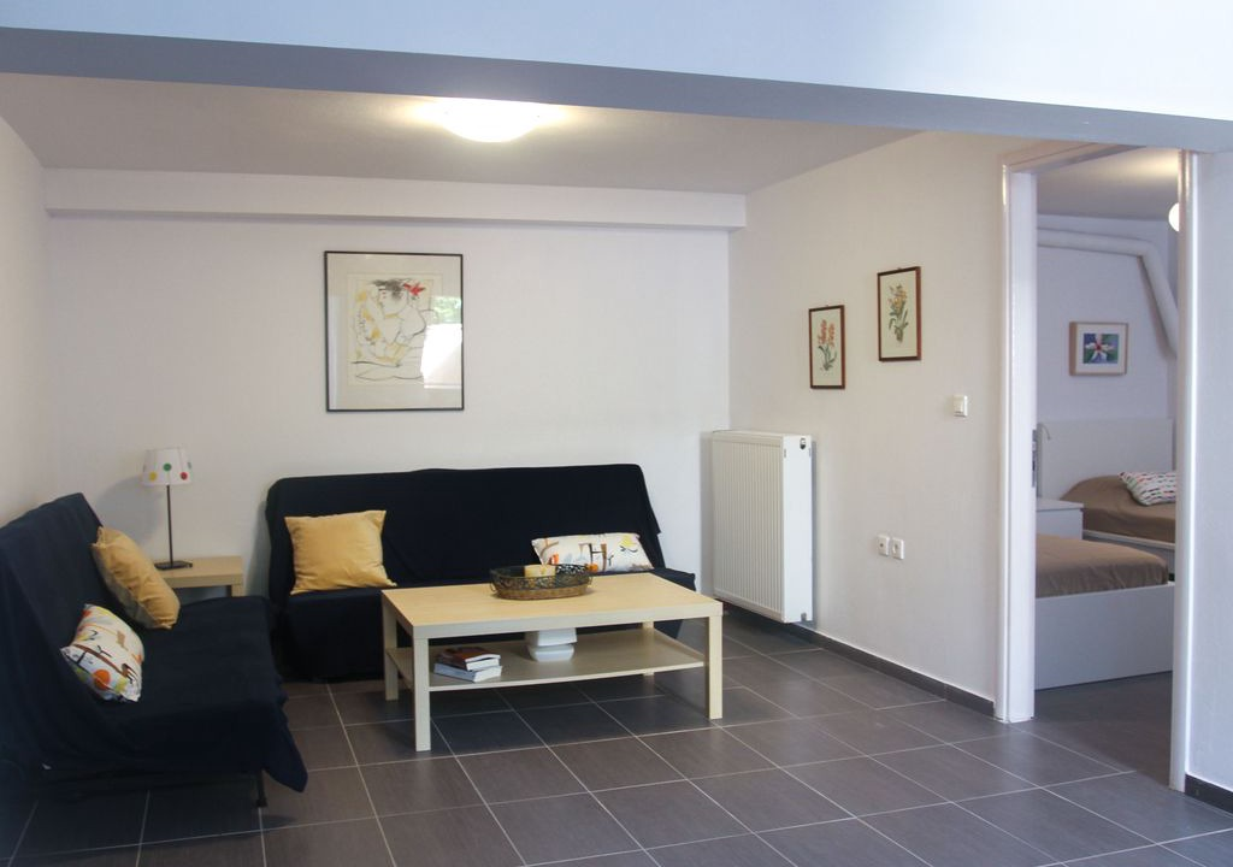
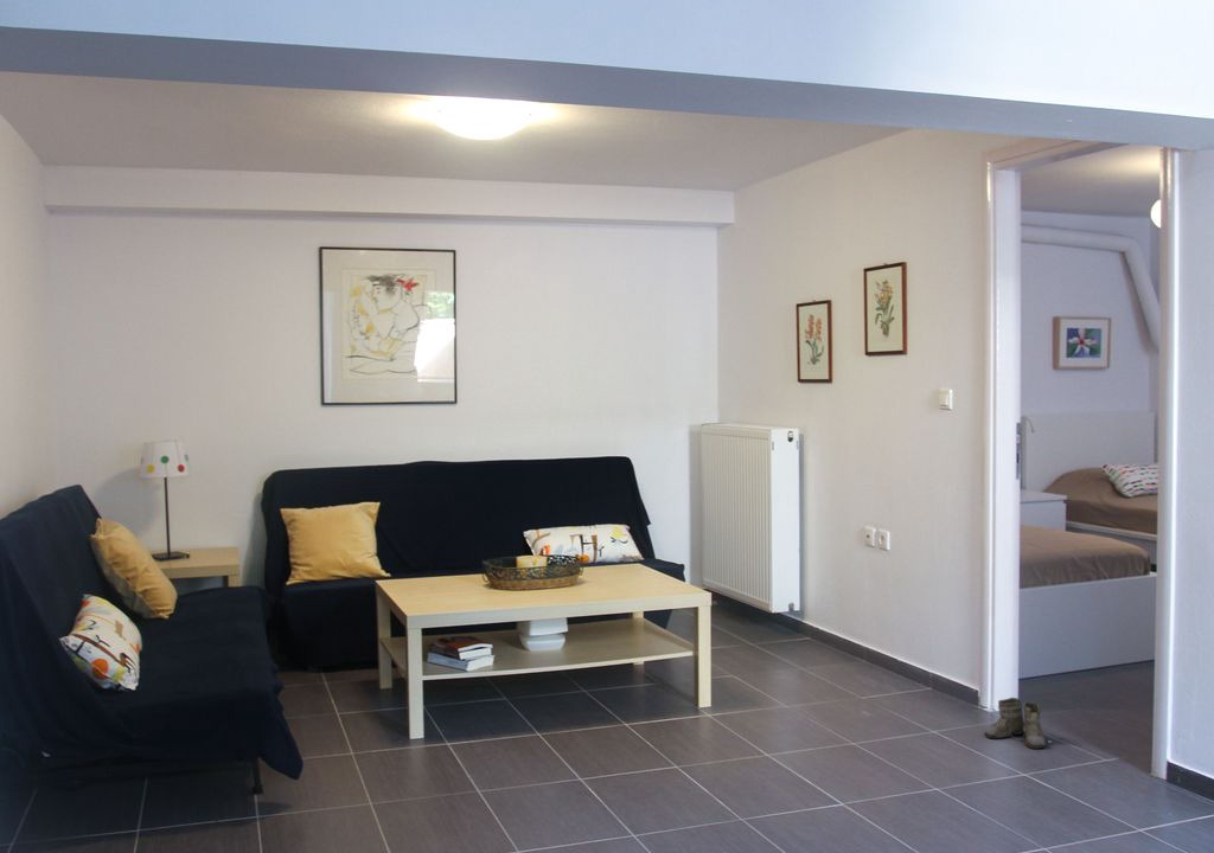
+ boots (1016, 720)
